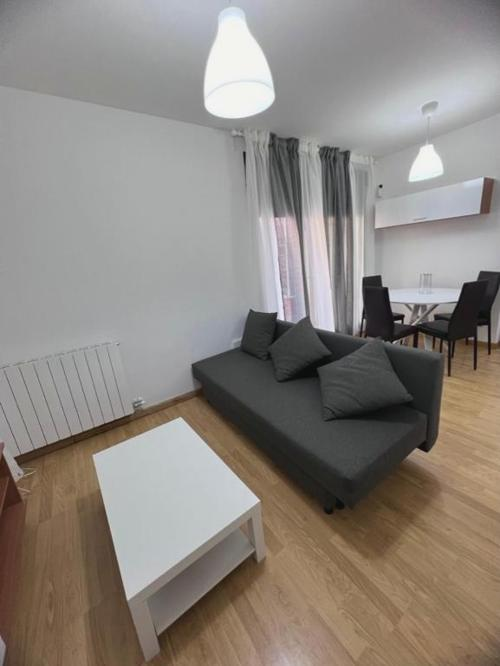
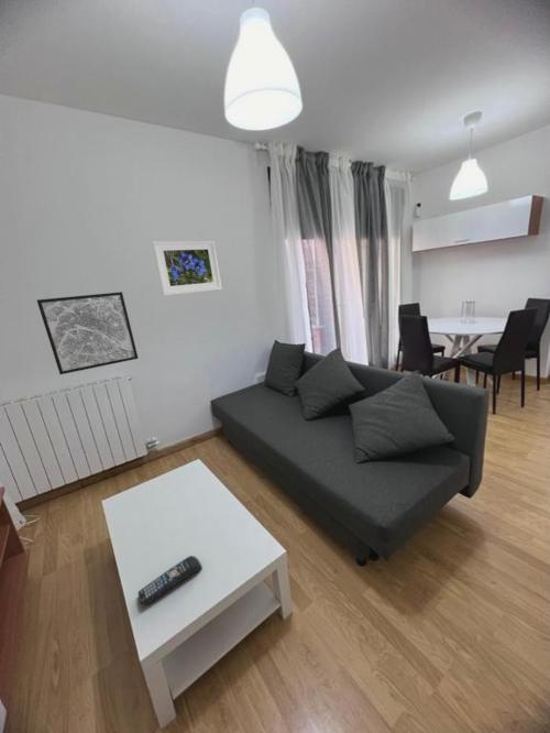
+ wall art (91, 331)
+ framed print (189, 266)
+ remote control (170, 578)
